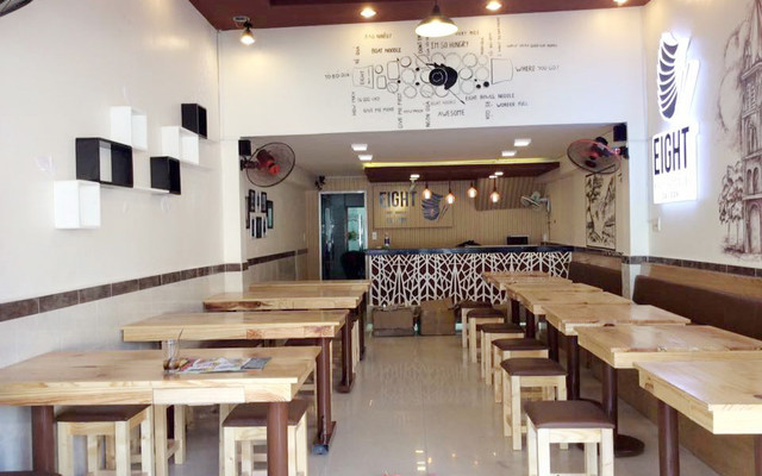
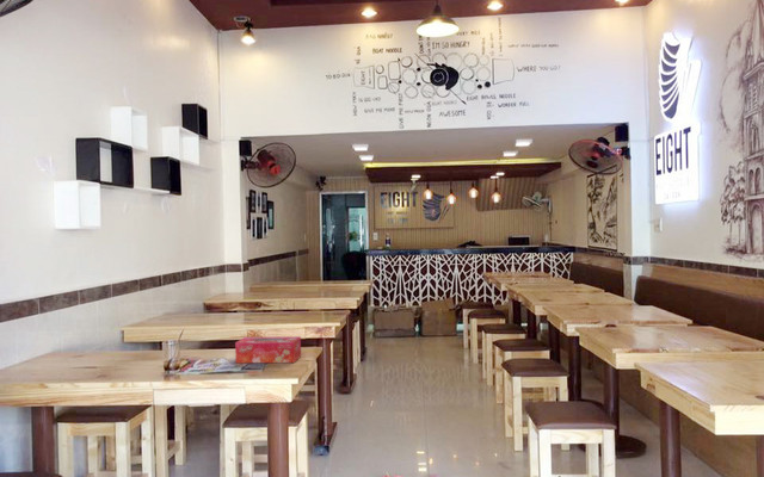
+ tissue box (269, 349)
